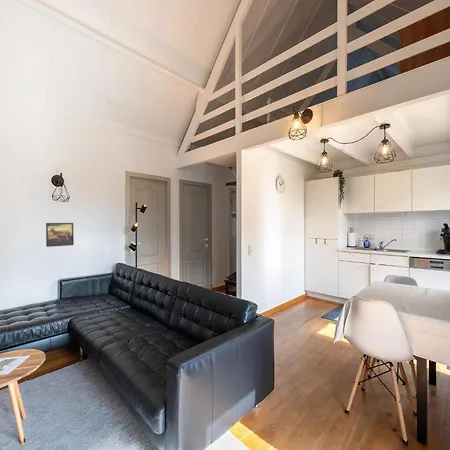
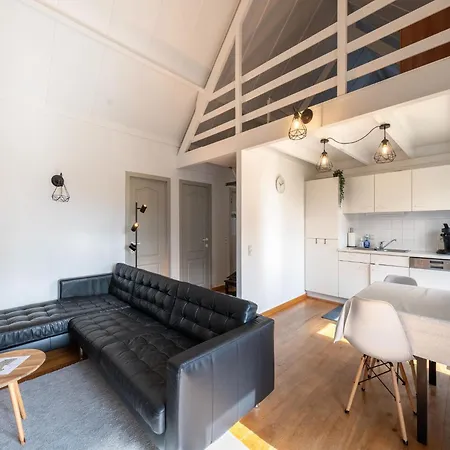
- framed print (60, 234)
